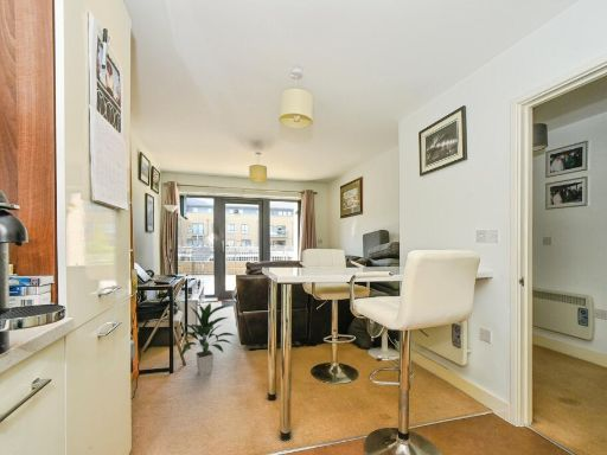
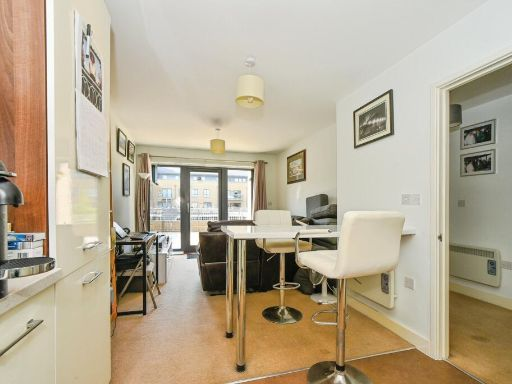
- indoor plant (205, 335)
